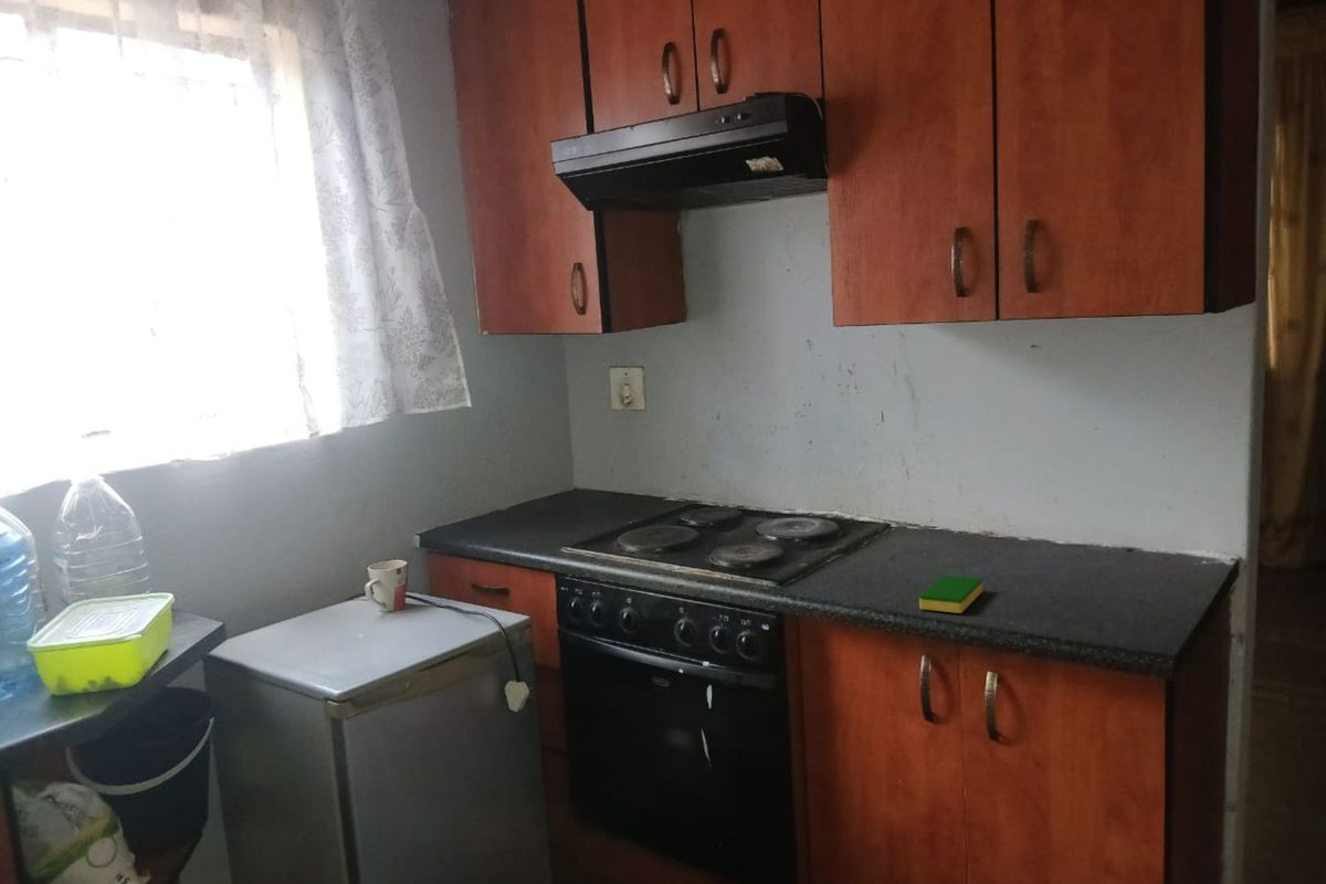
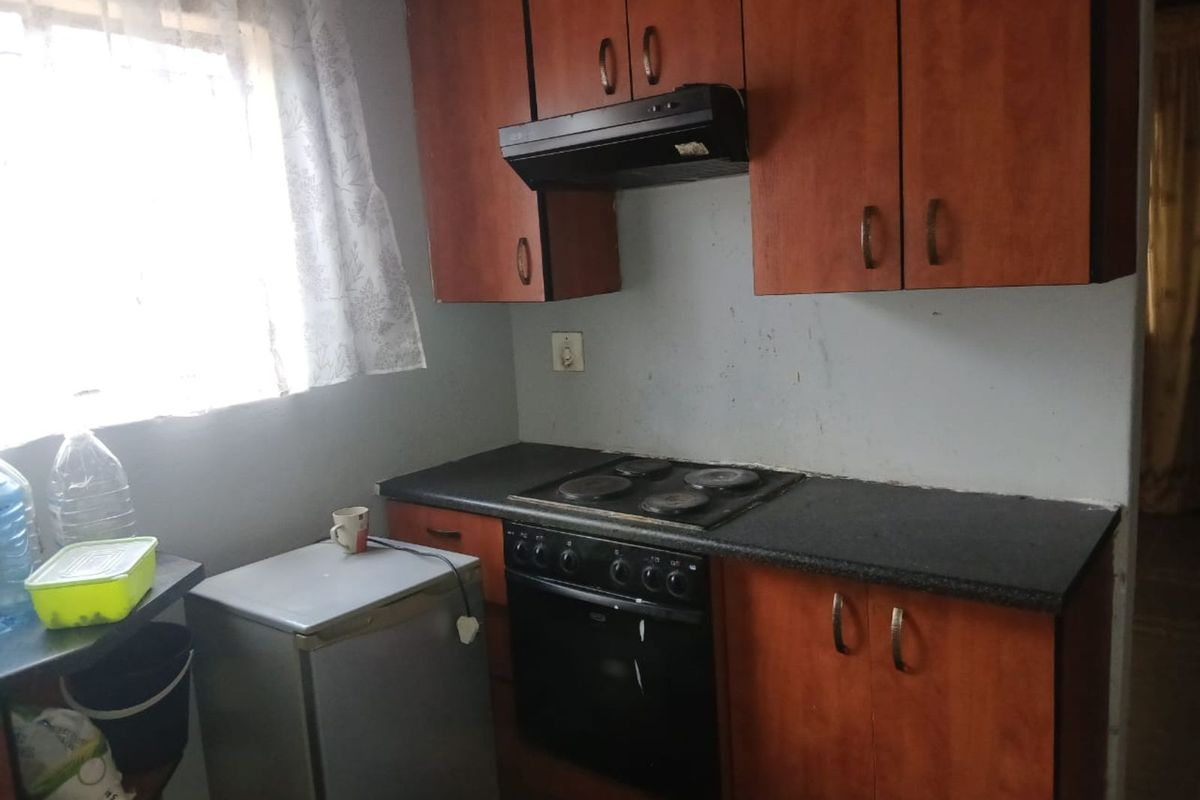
- dish sponge (951, 593)
